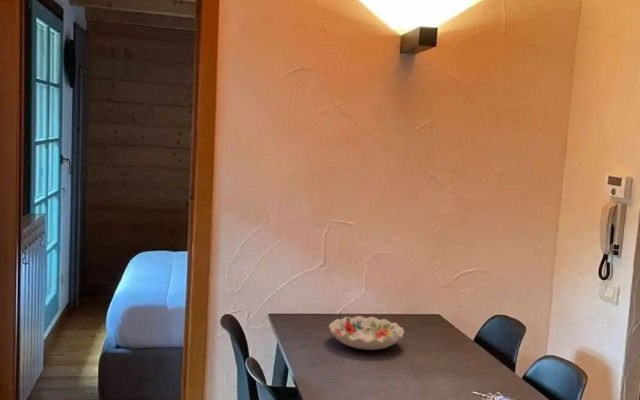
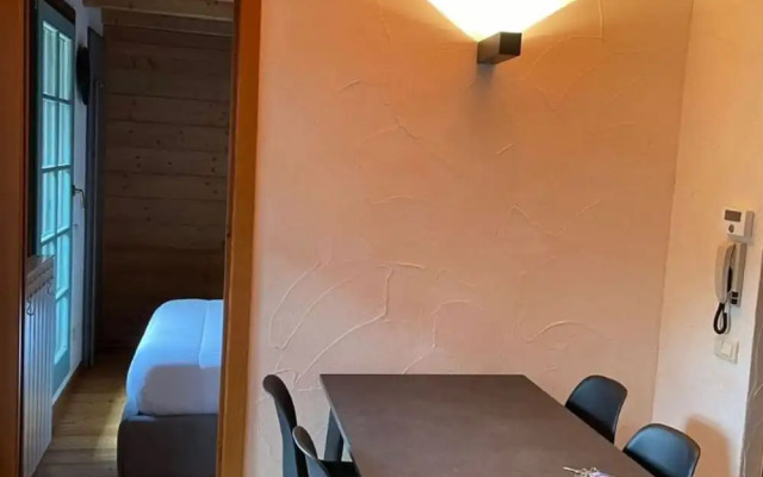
- decorative bowl (366, 335)
